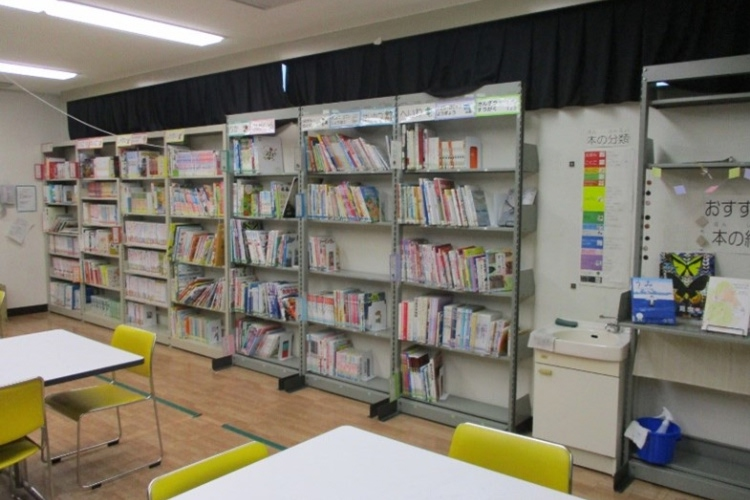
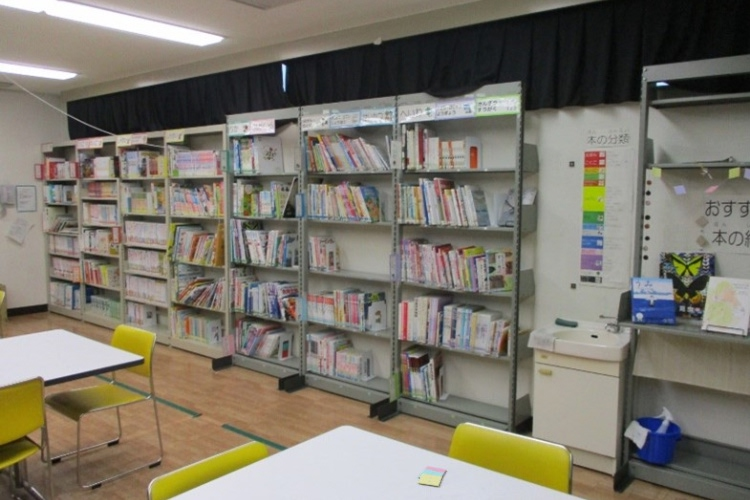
+ sticky notes (431, 475)
